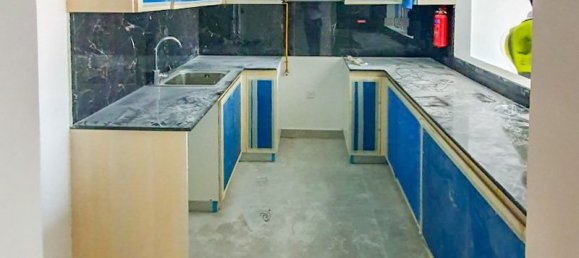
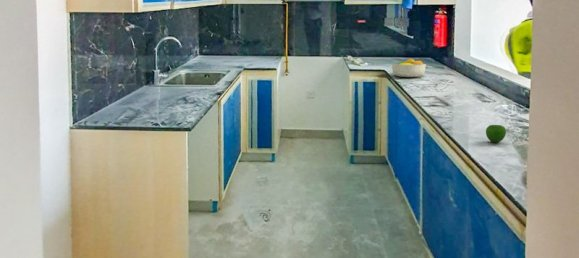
+ apple (495, 133)
+ fruit bowl (408, 67)
